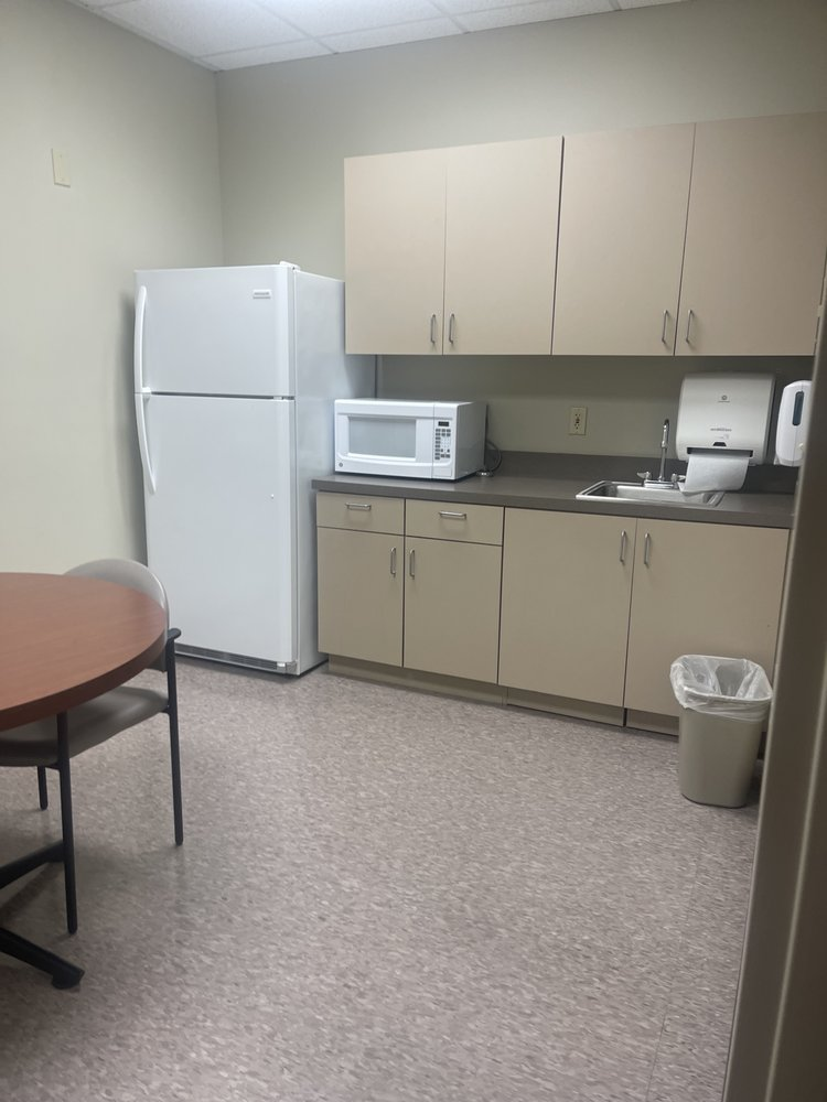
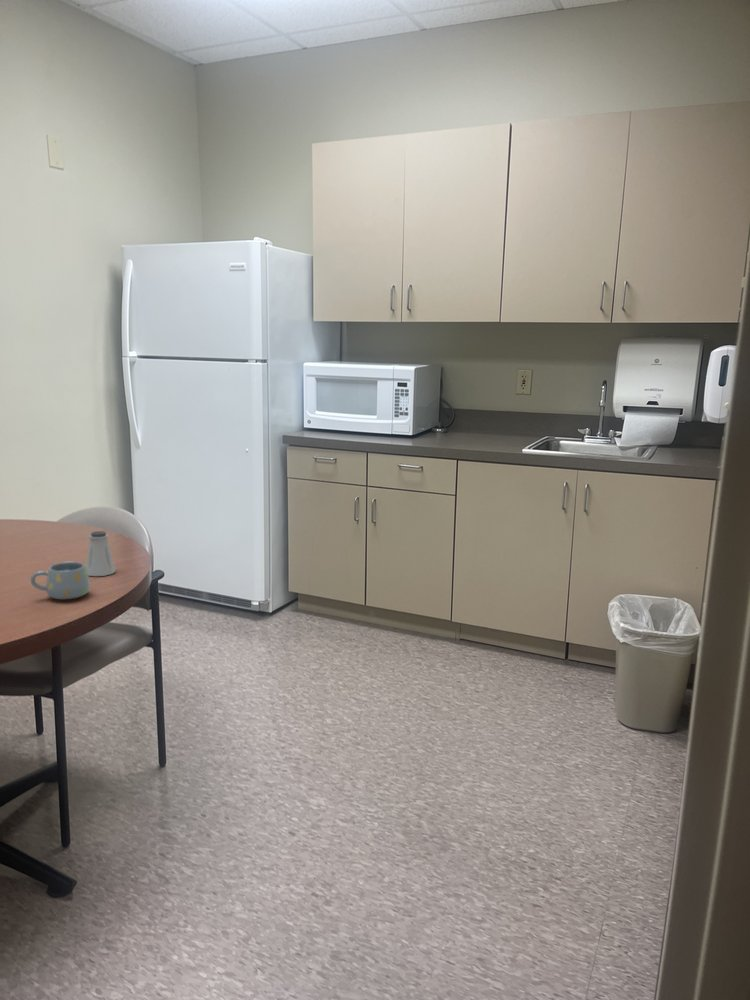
+ mug (60, 581)
+ saltshaker (99, 552)
